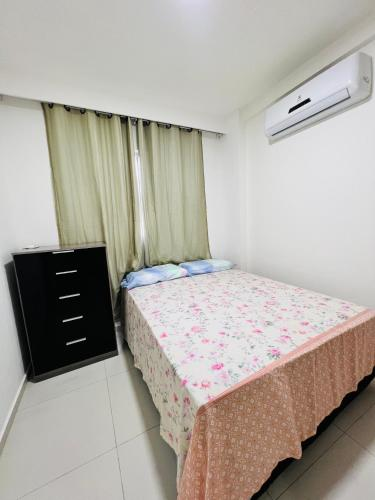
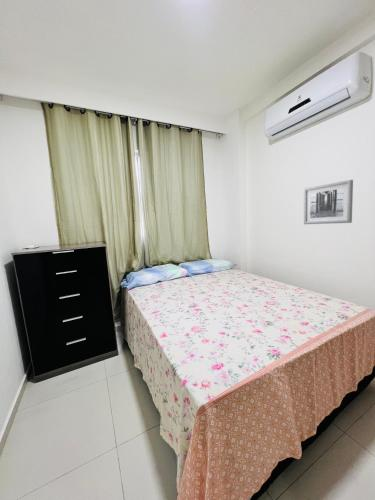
+ wall art (325, 204)
